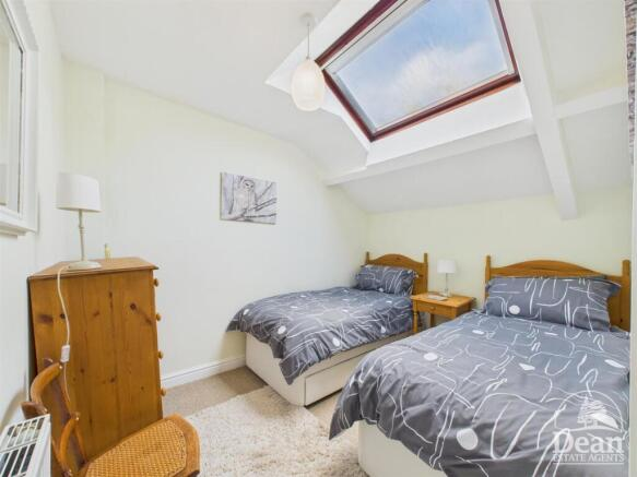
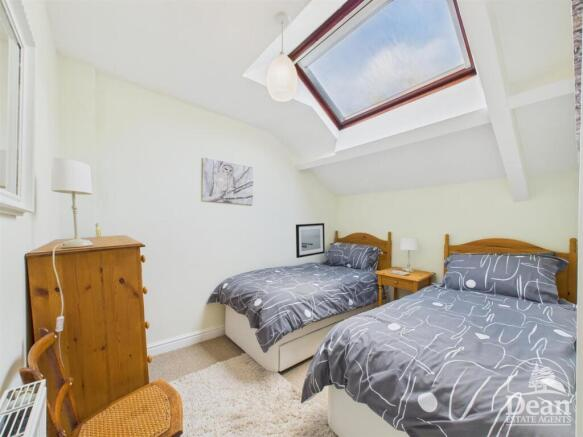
+ wall art (311, 239)
